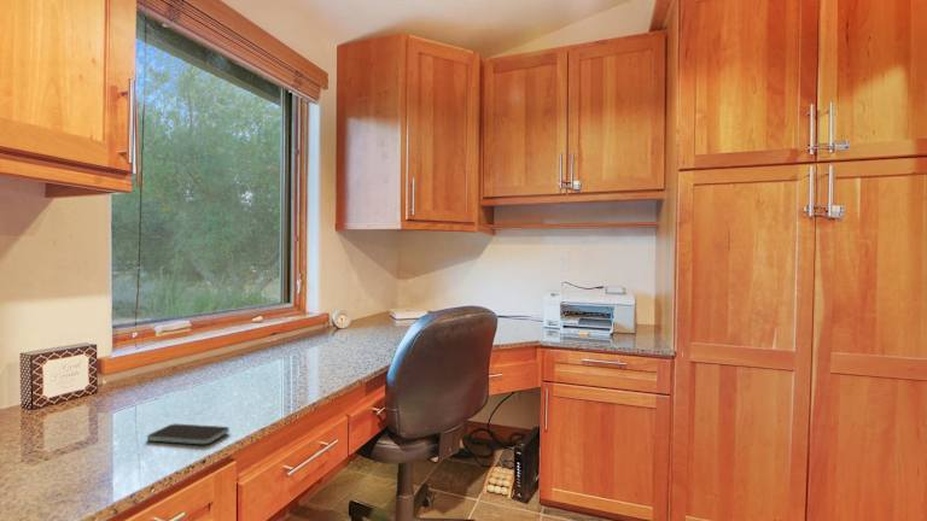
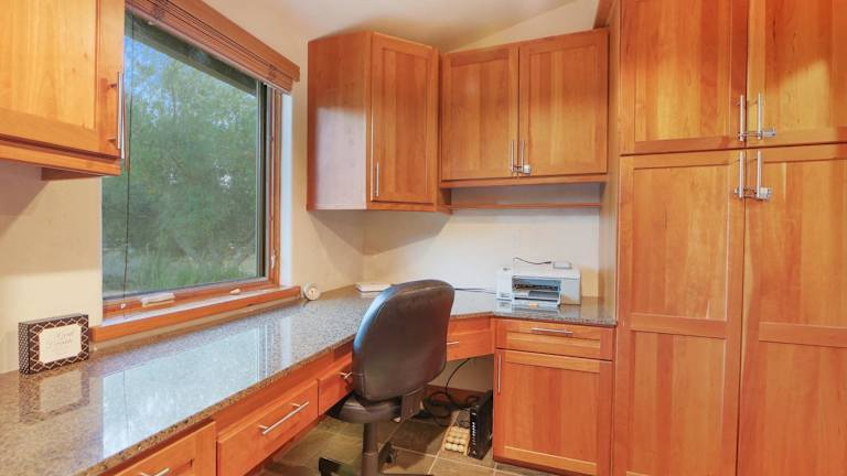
- smartphone (188, 433)
